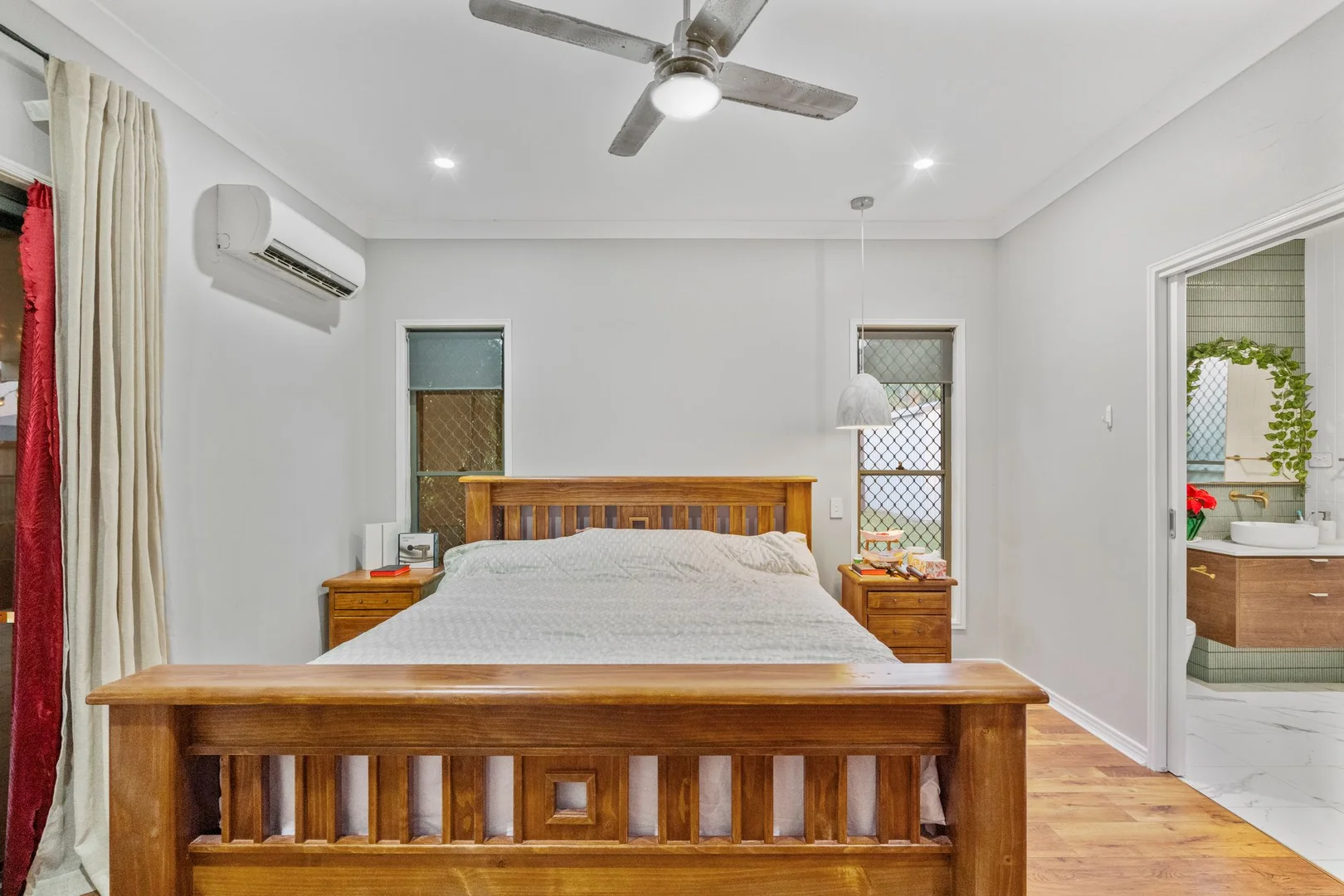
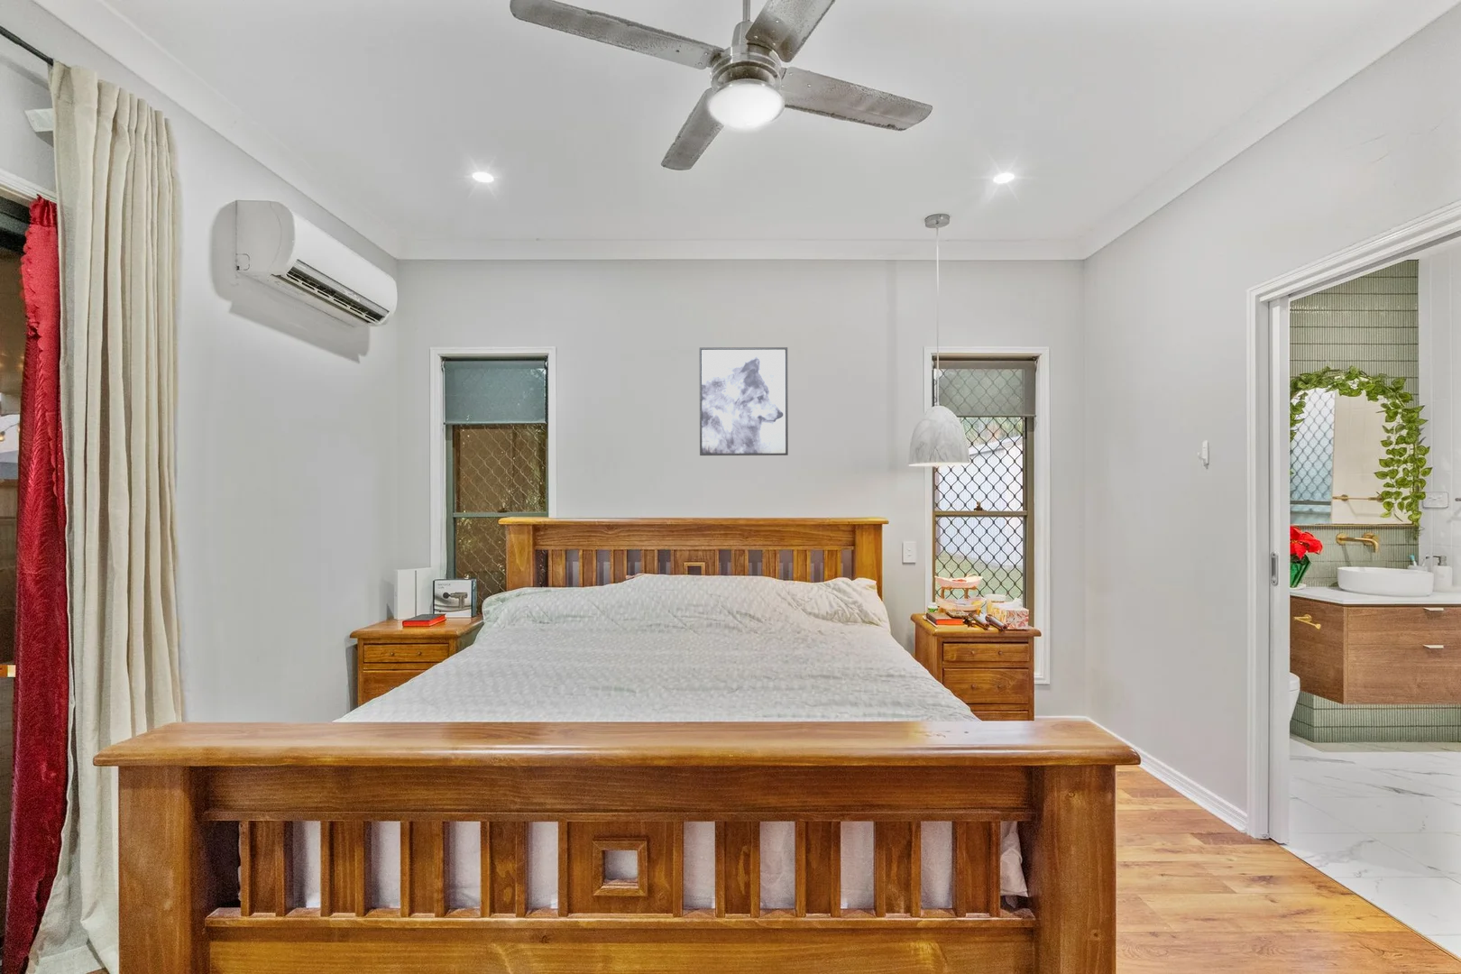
+ wall art (744, 401)
